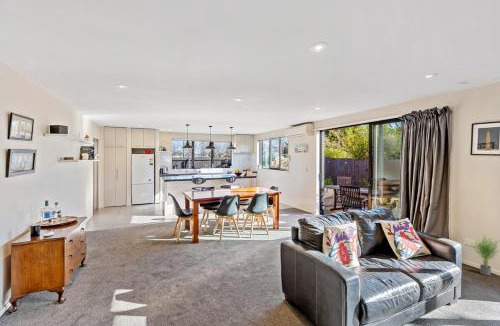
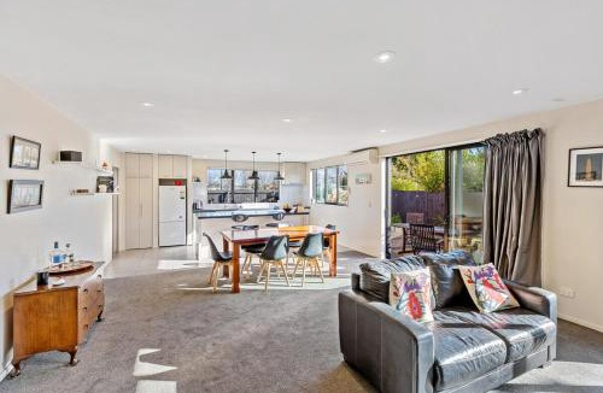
- potted plant (482, 253)
